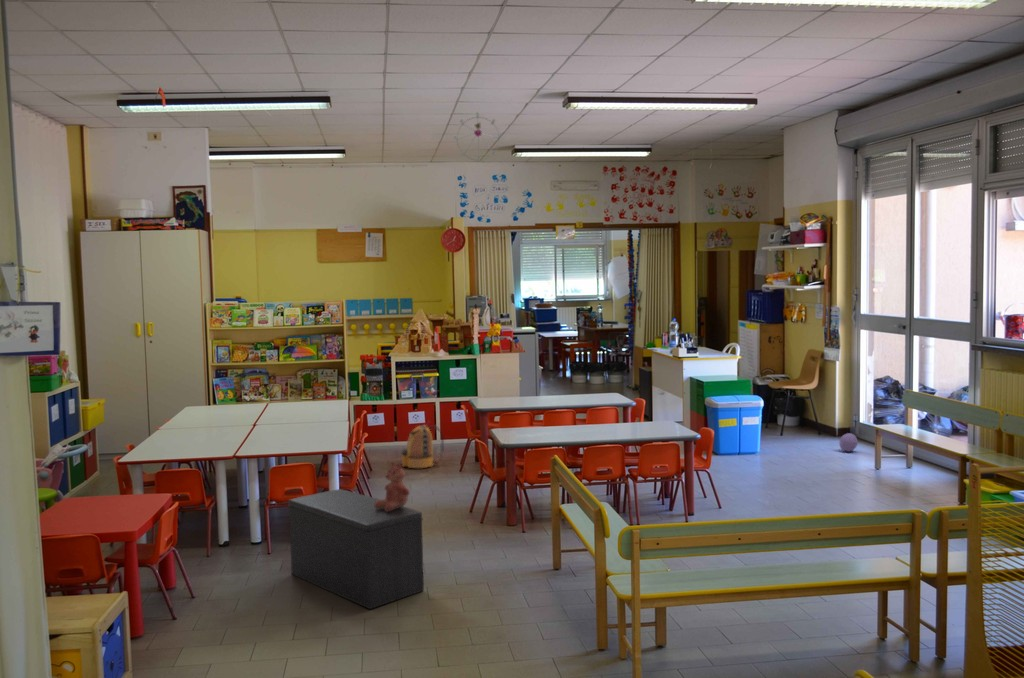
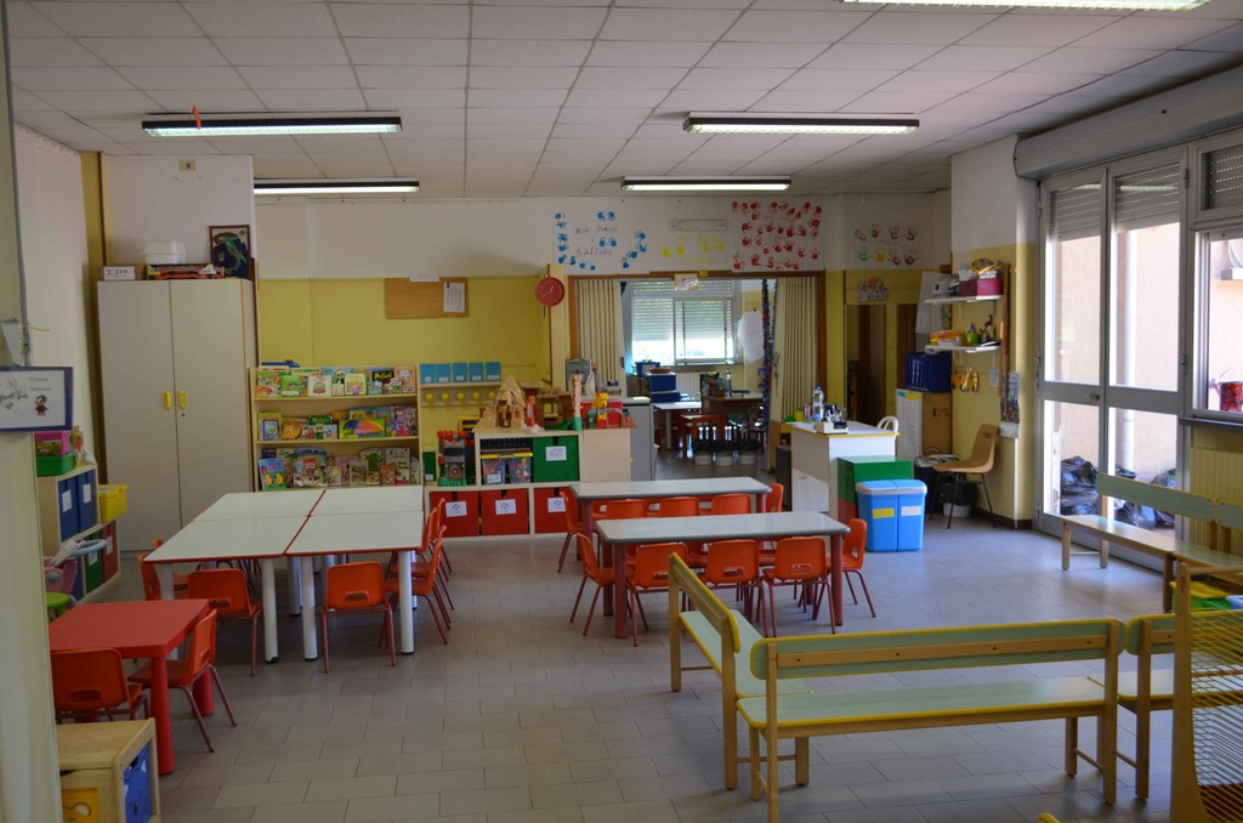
- ball (848, 442)
- ceiling mobile (478, 132)
- bench (354, 543)
- backpack (421, 442)
- teddy bear (391, 485)
